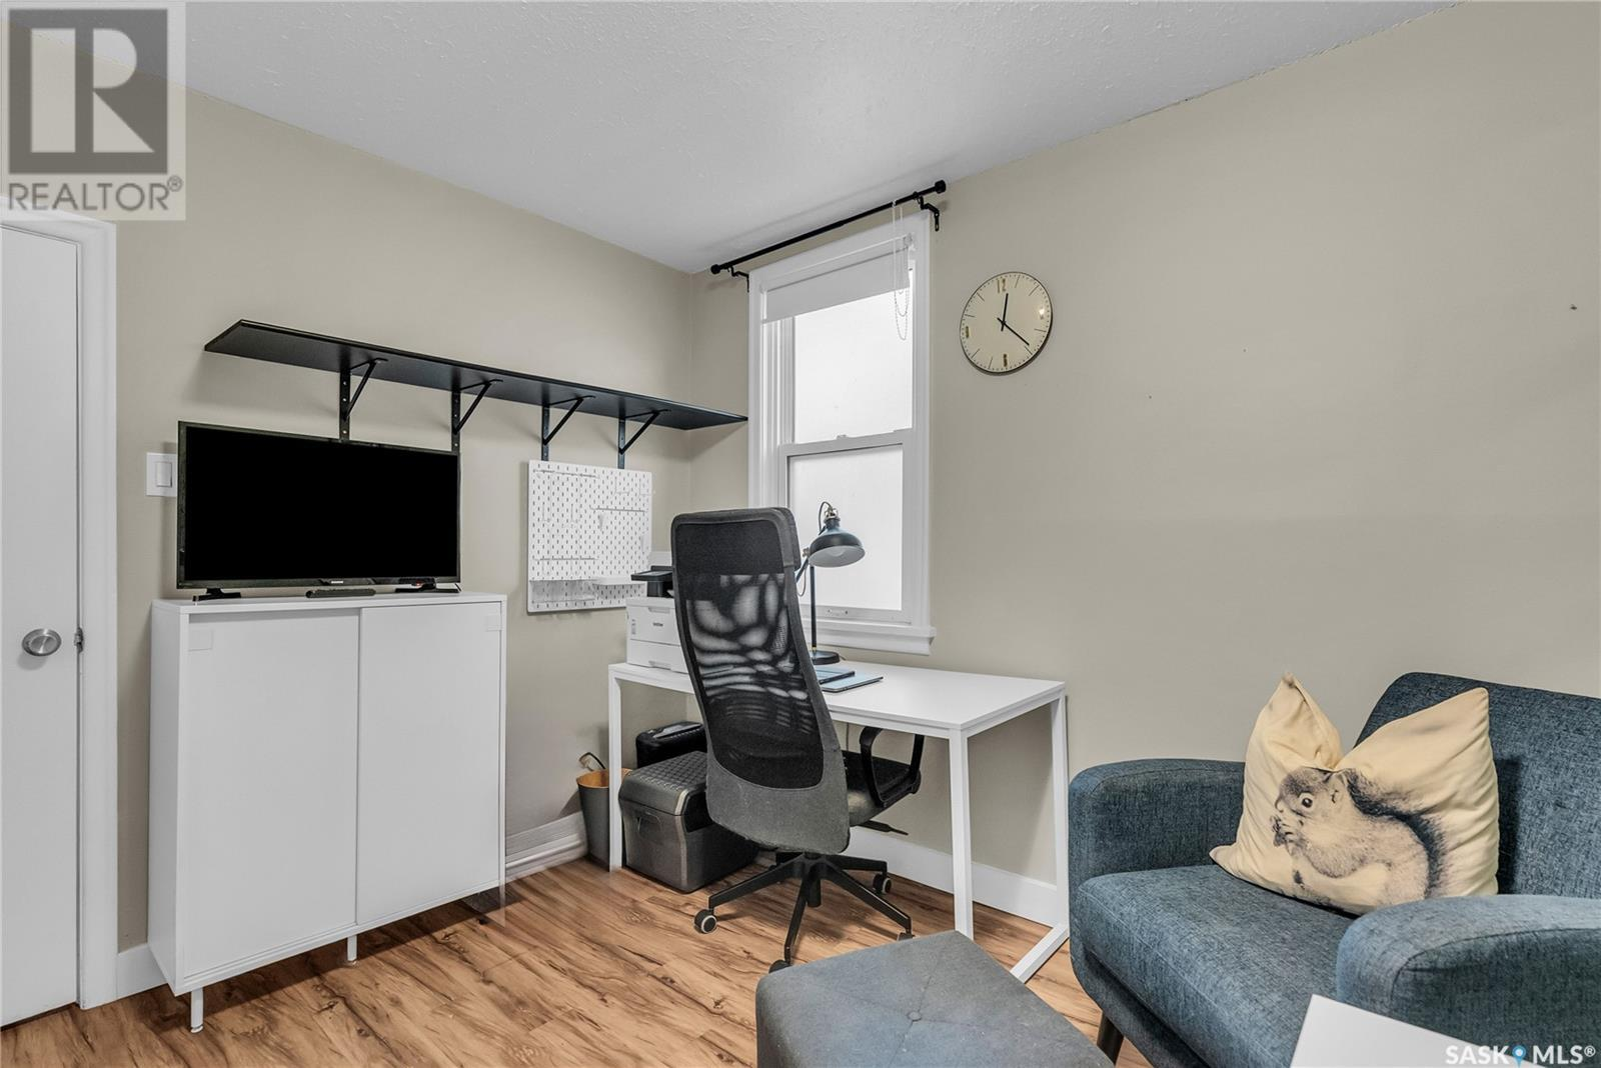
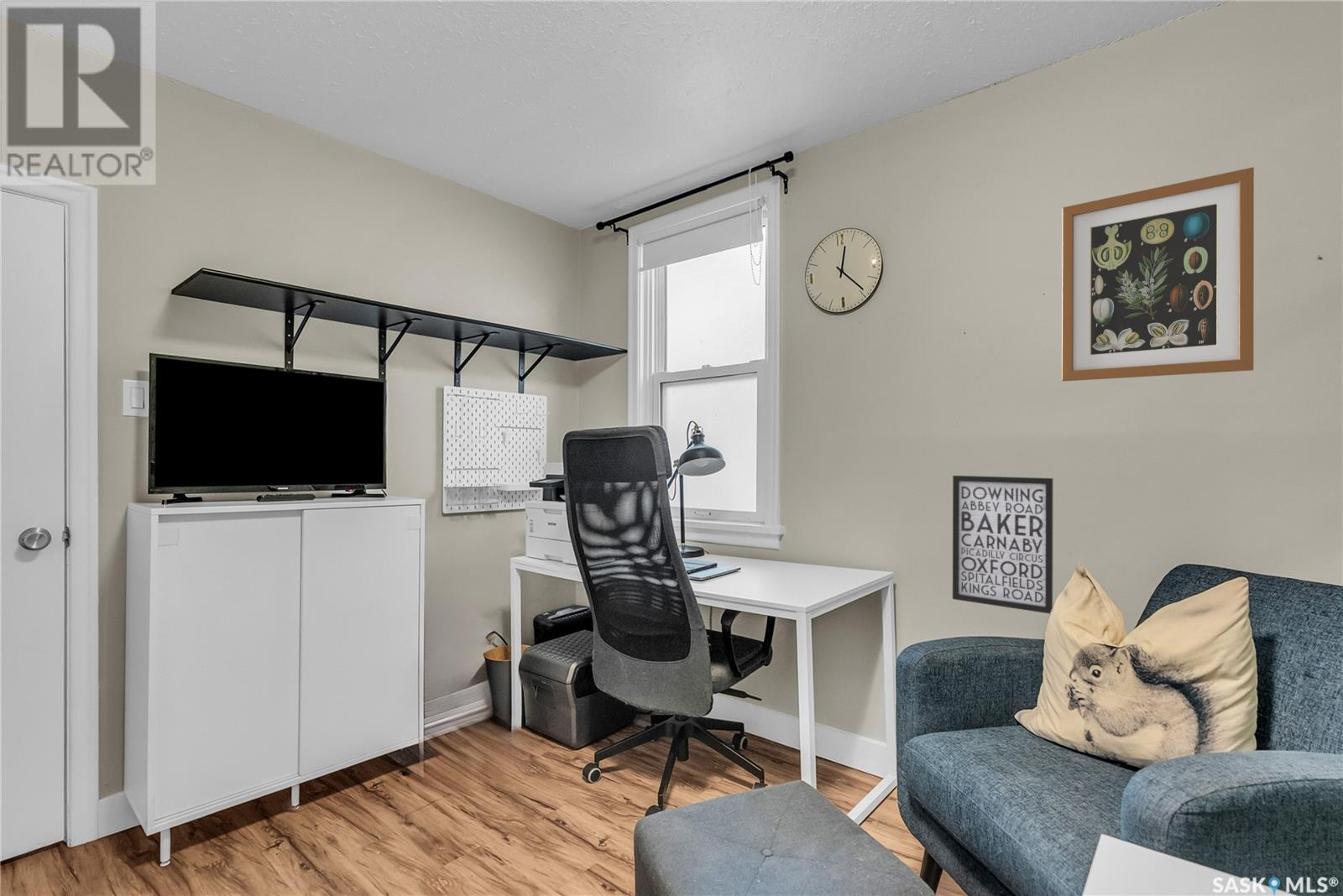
+ wall art (1150, 283)
+ wall art (1001, 541)
